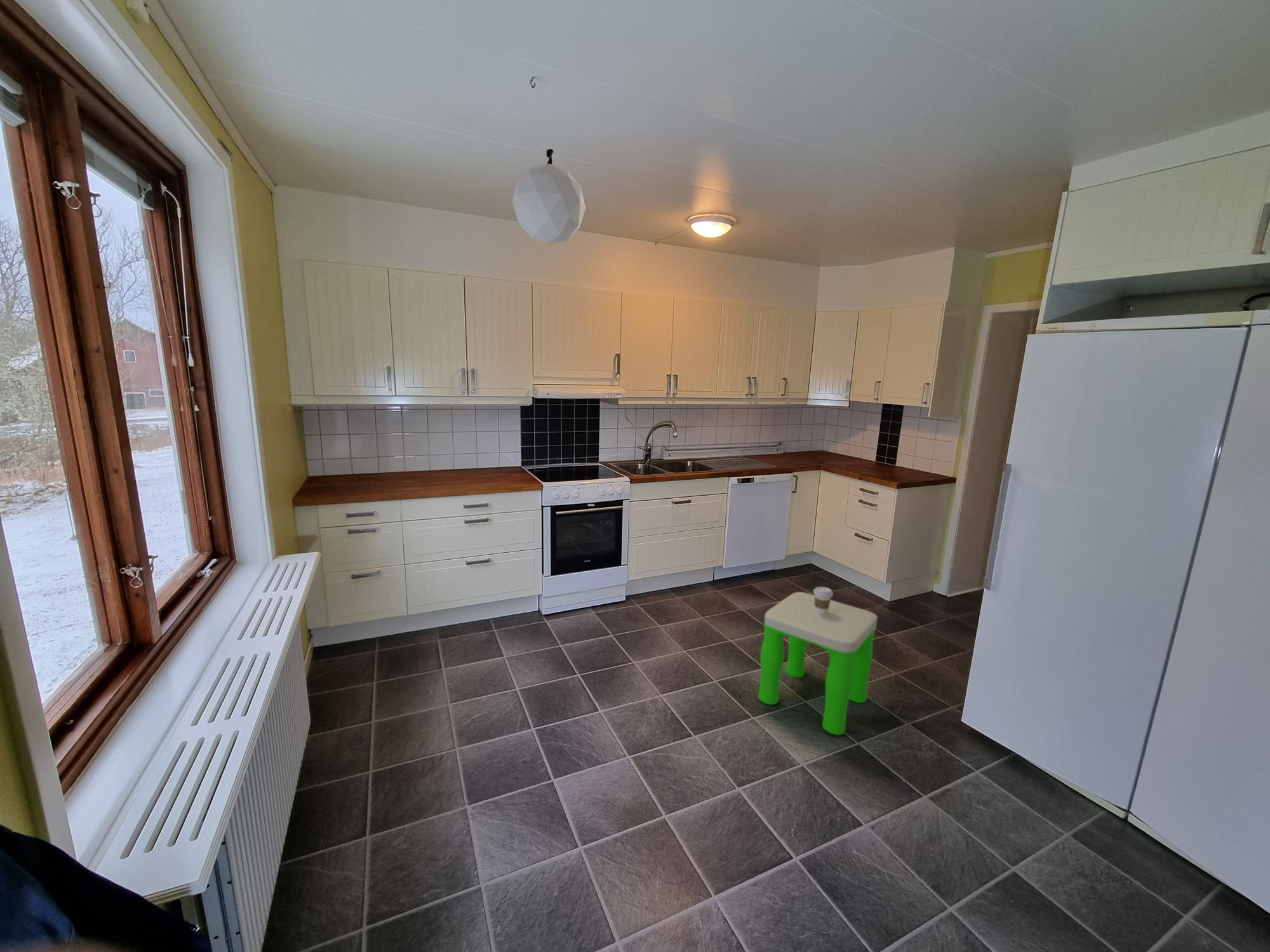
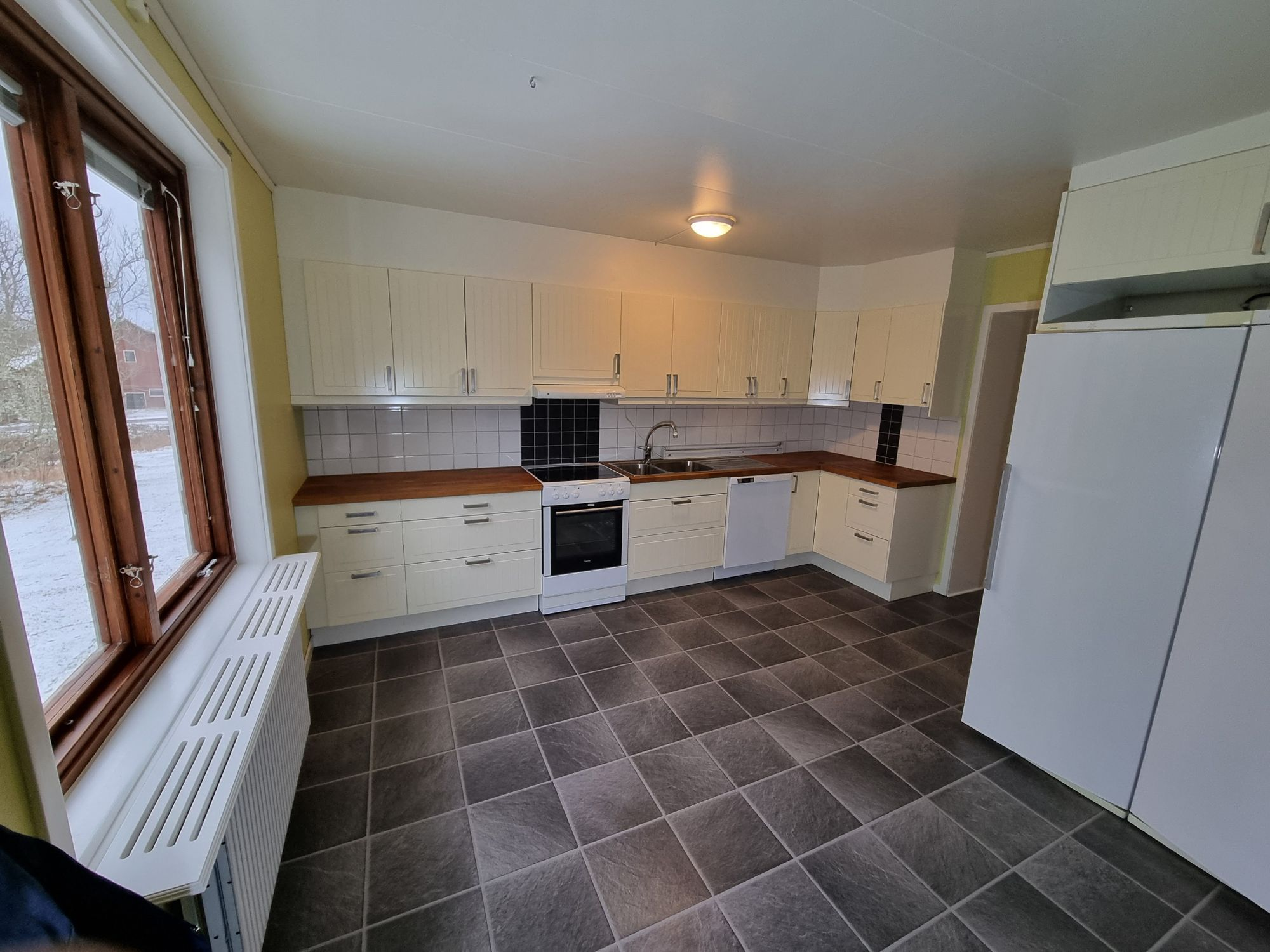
- coffee cup (822, 600)
- pendant lamp (549, 197)
- stool (822, 647)
